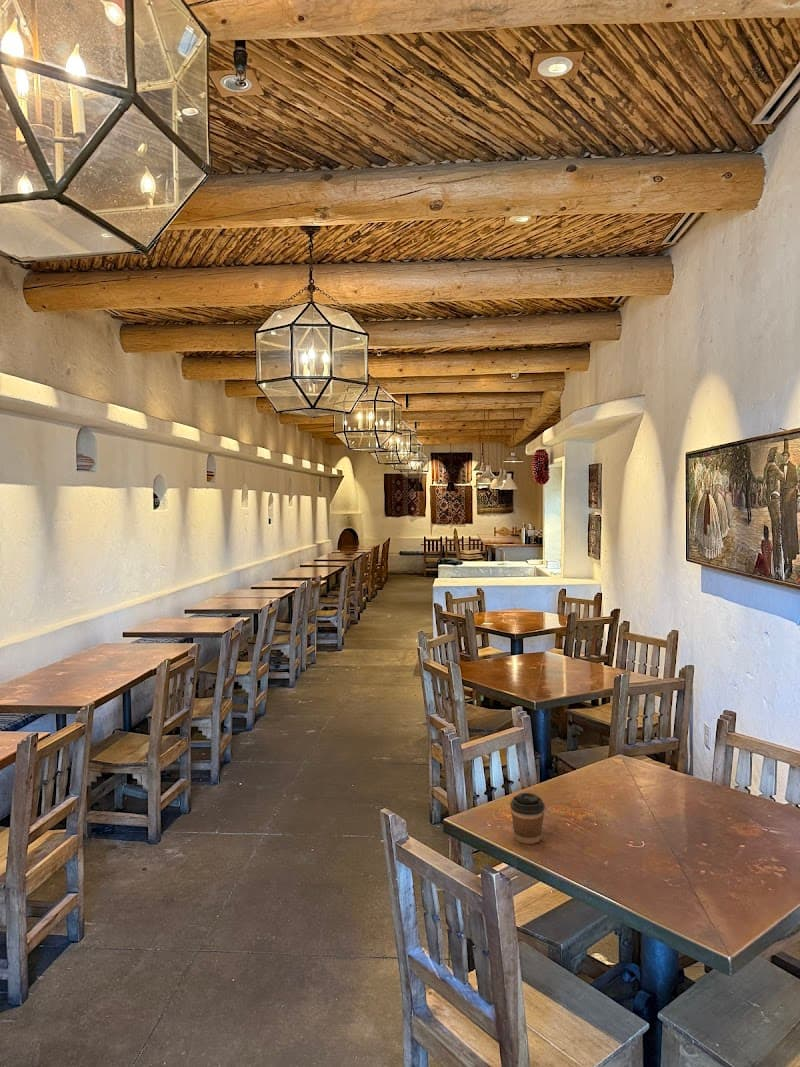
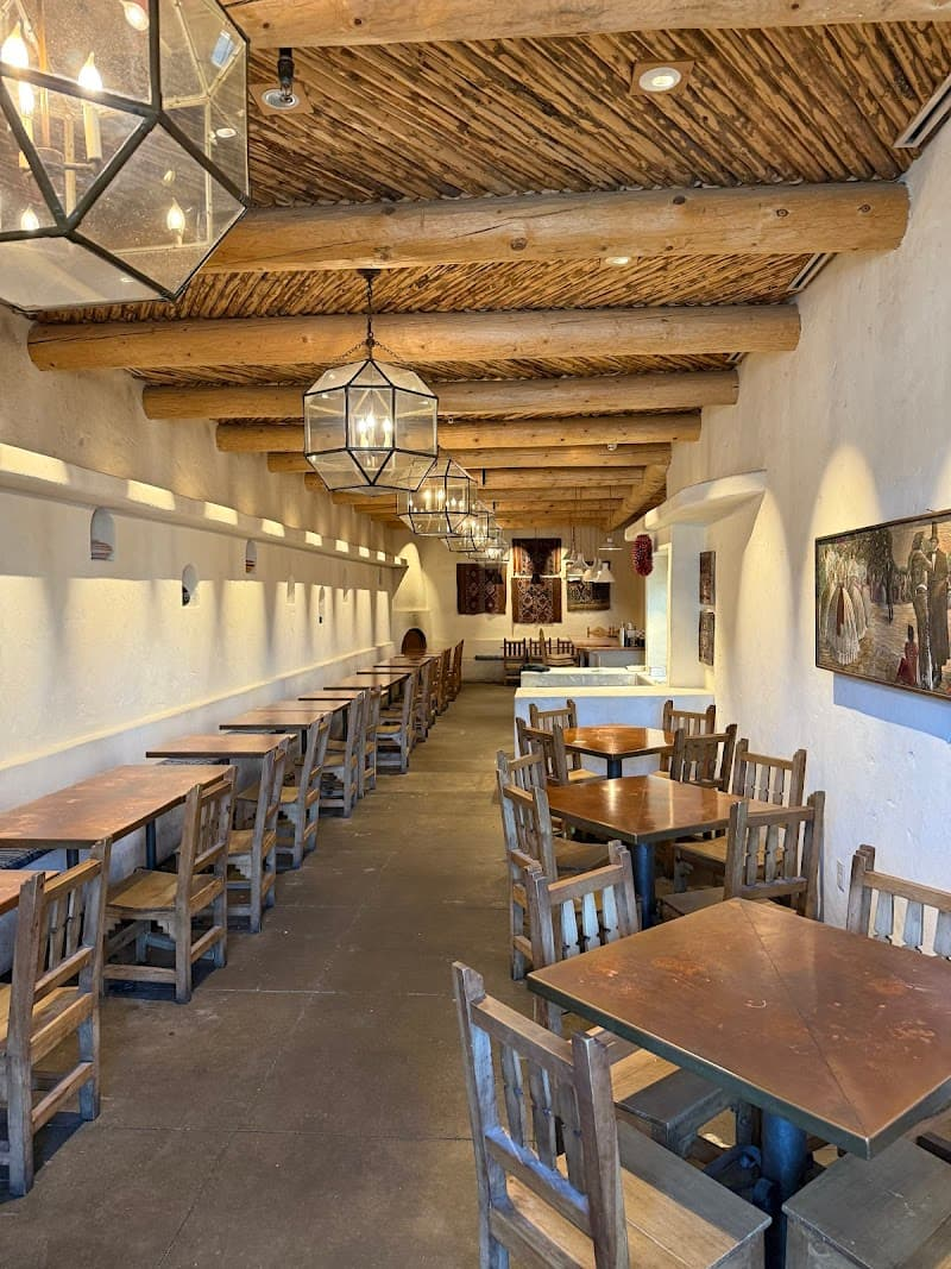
- coffee cup (527, 816)
